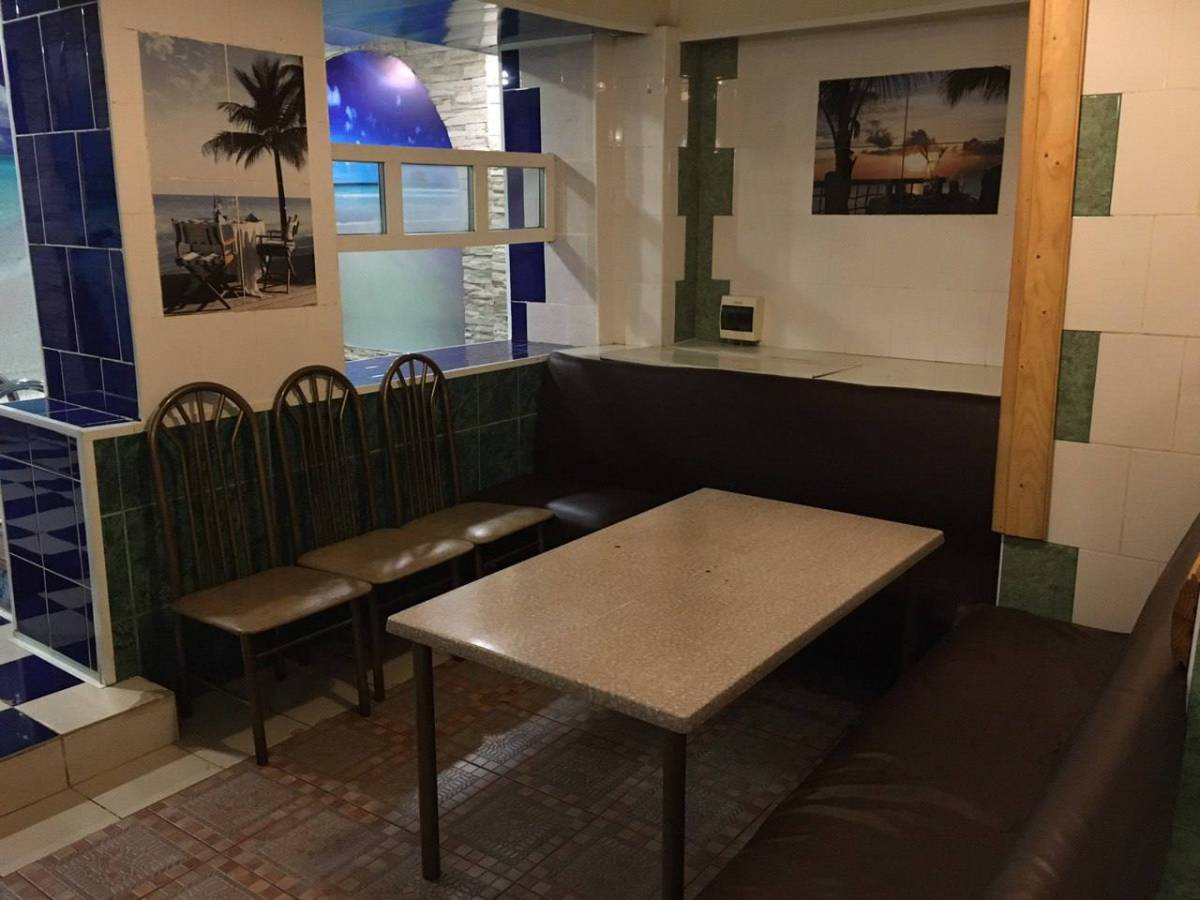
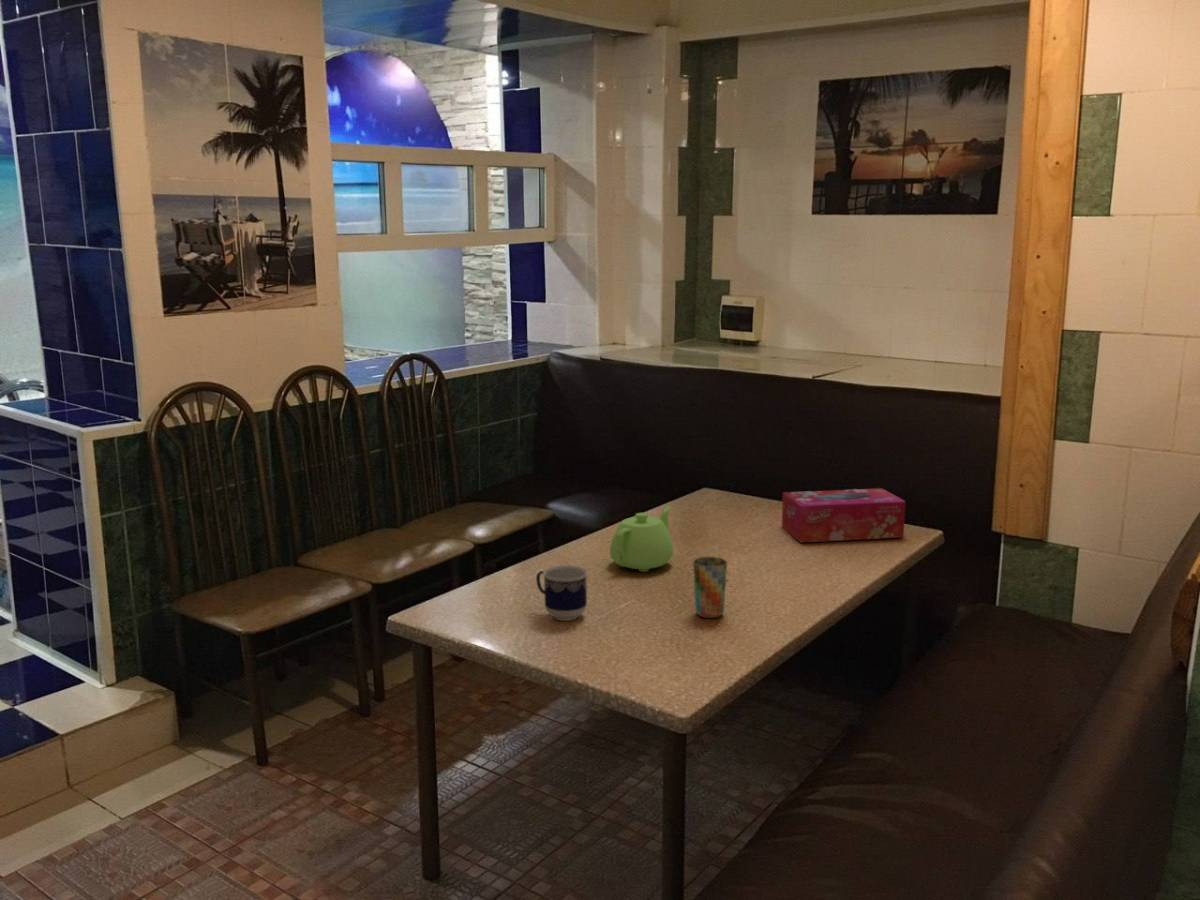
+ teapot (644, 538)
+ cup (560, 593)
+ tissue box (842, 514)
+ cup (709, 588)
